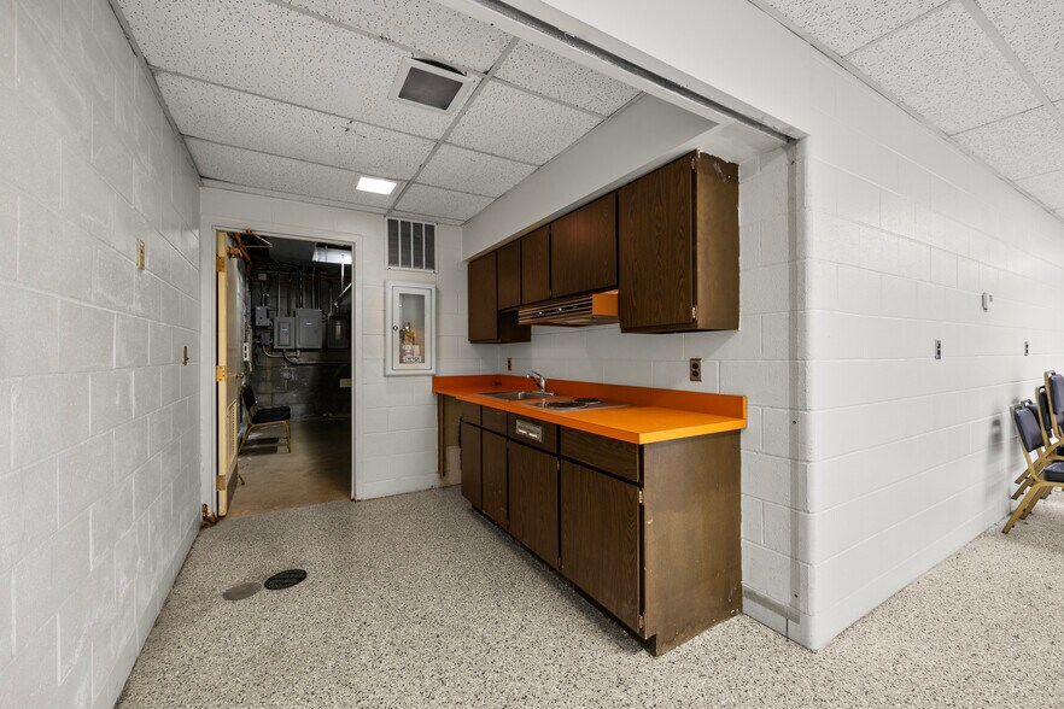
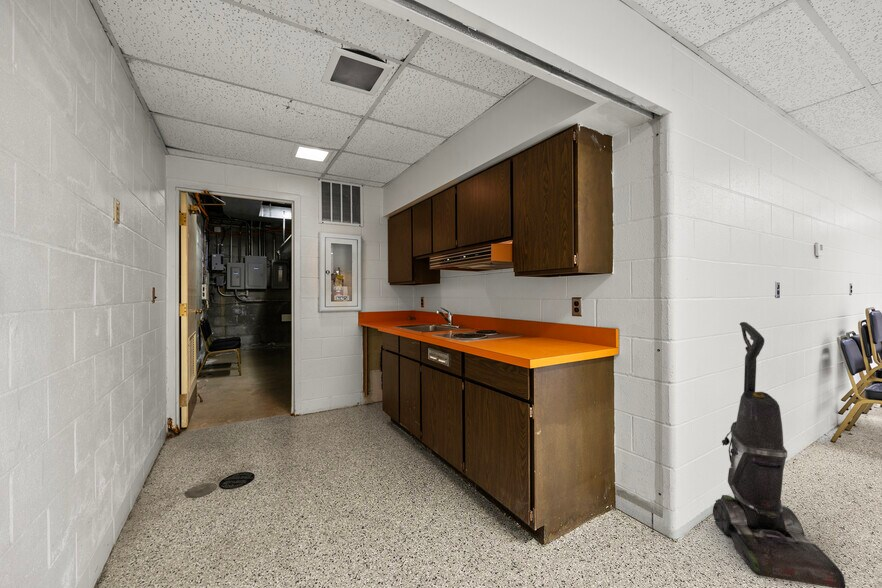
+ vacuum cleaner (769, 437)
